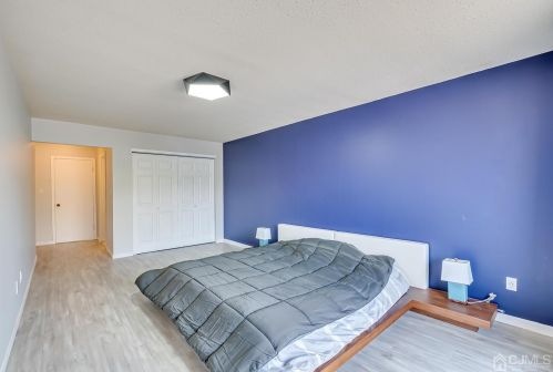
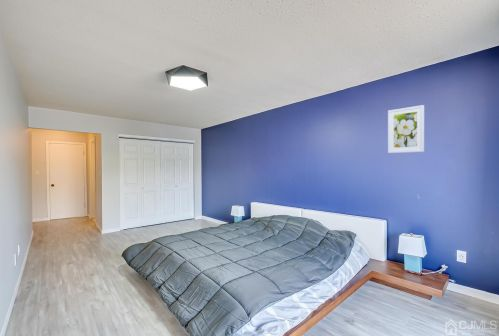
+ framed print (405, 130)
